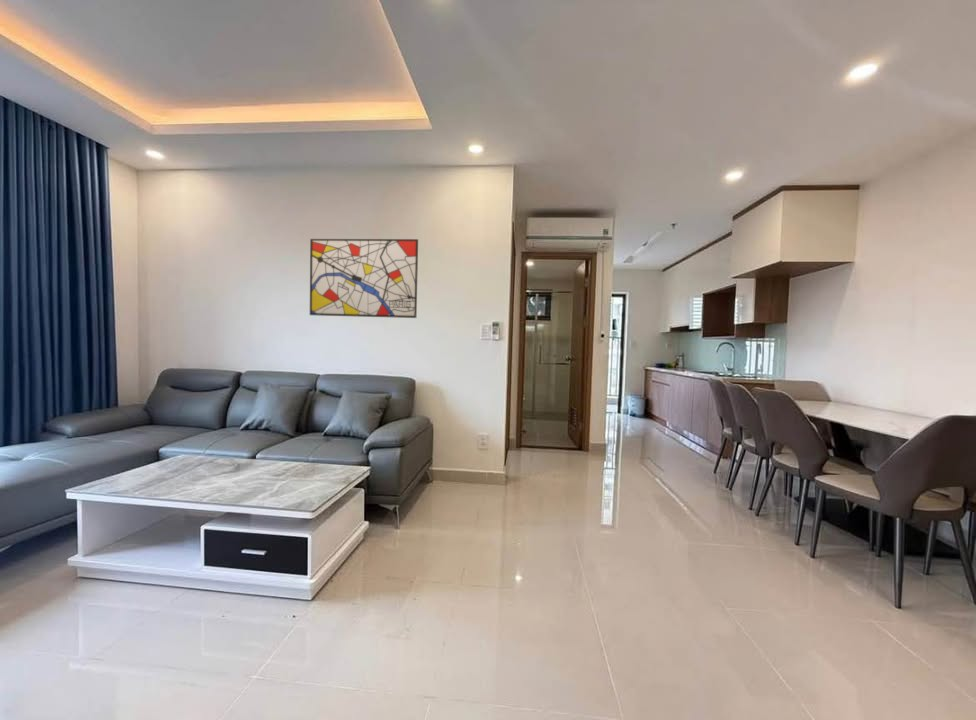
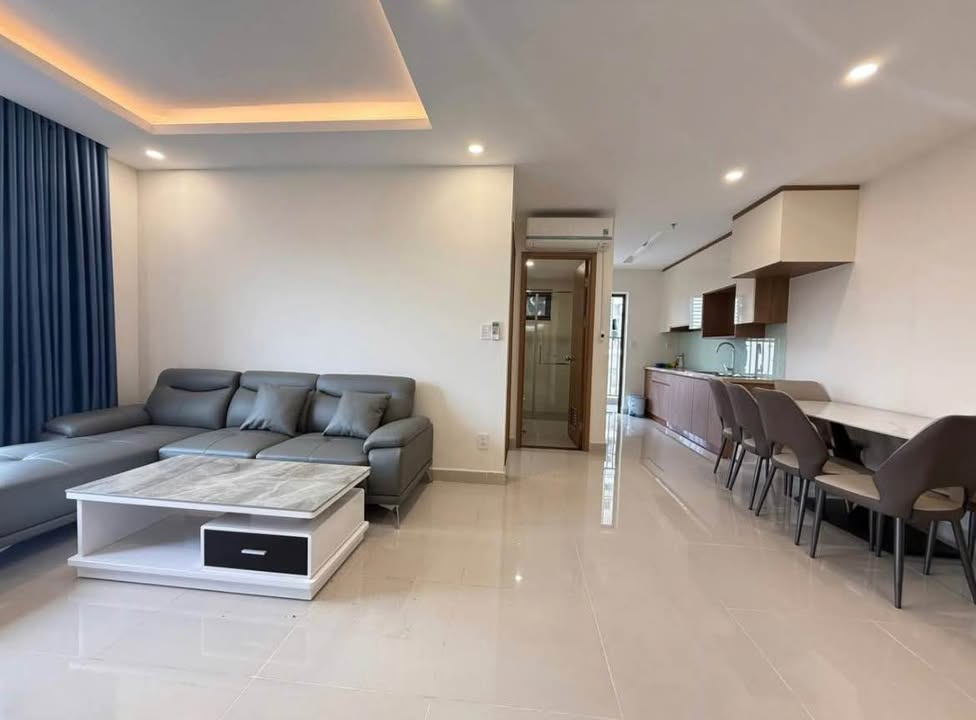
- wall art (362, 278)
